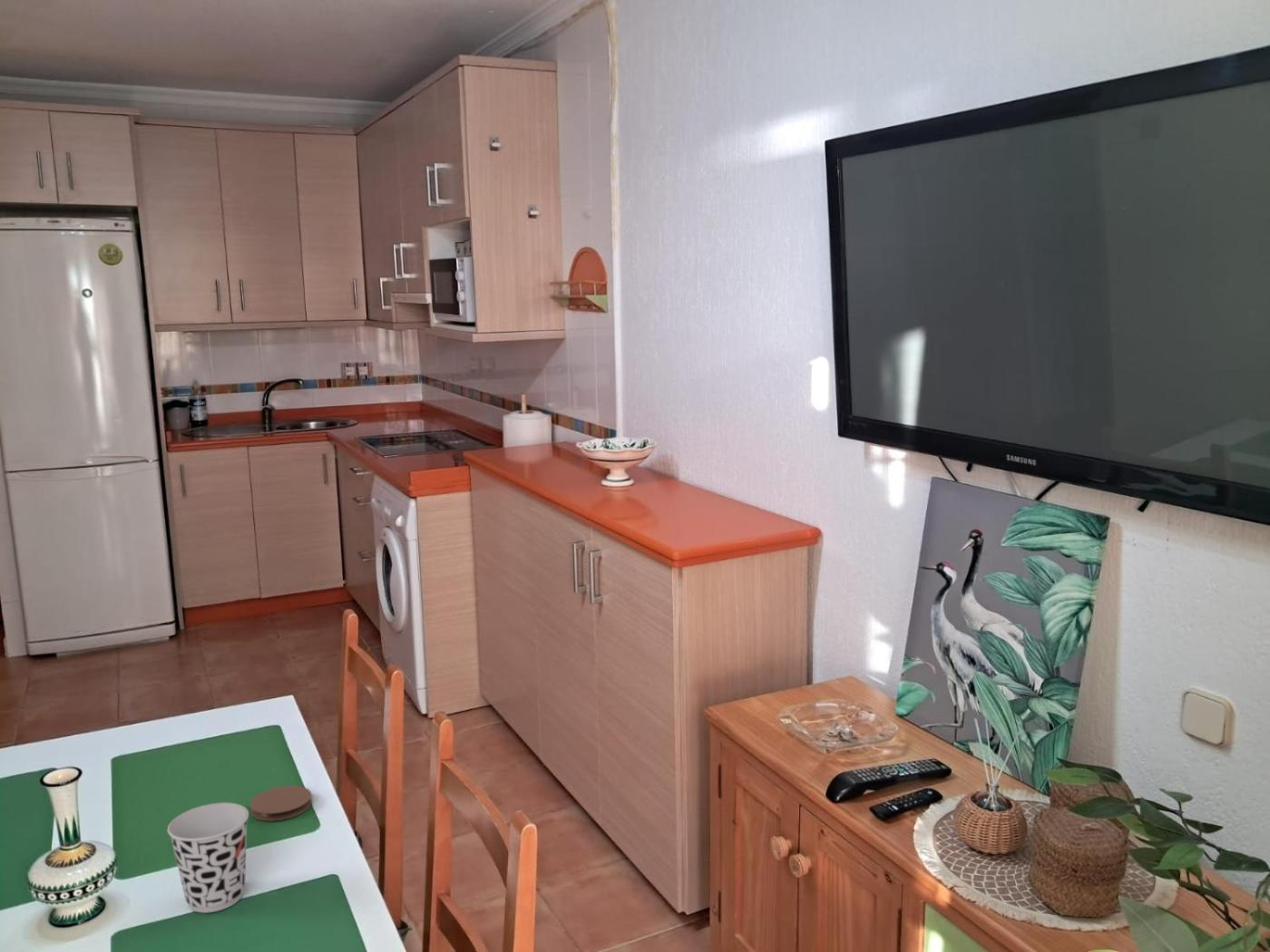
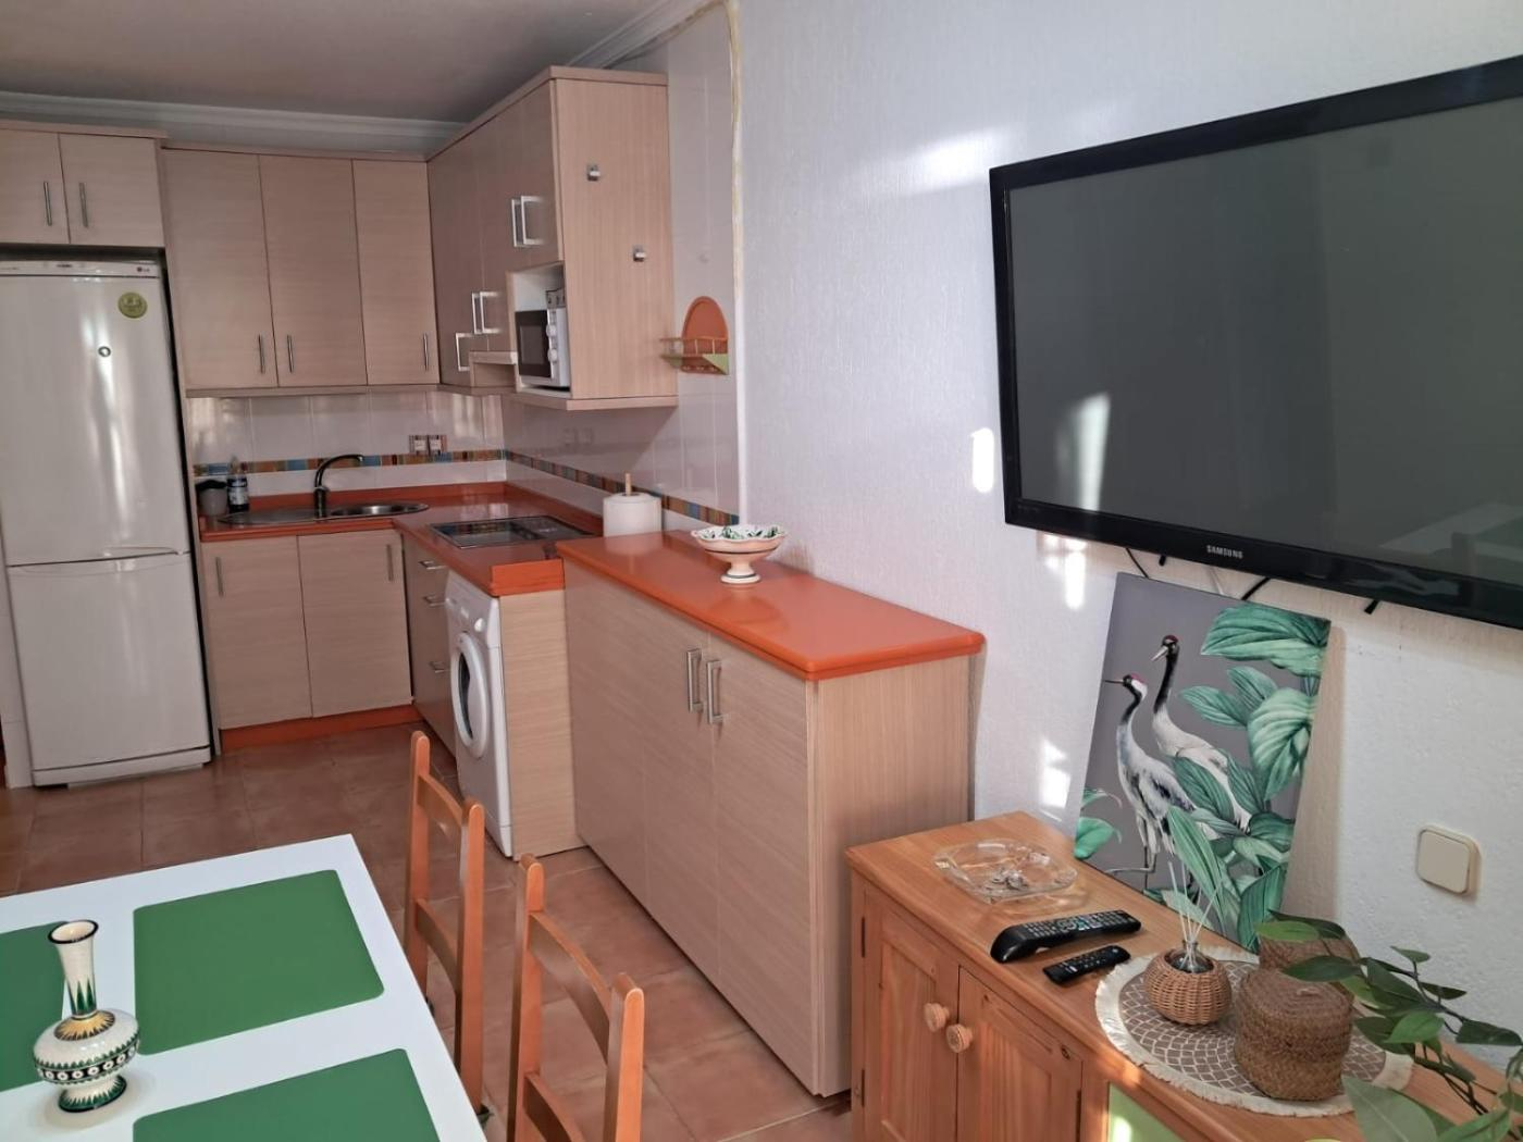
- cup (212, 859)
- coaster (281, 802)
